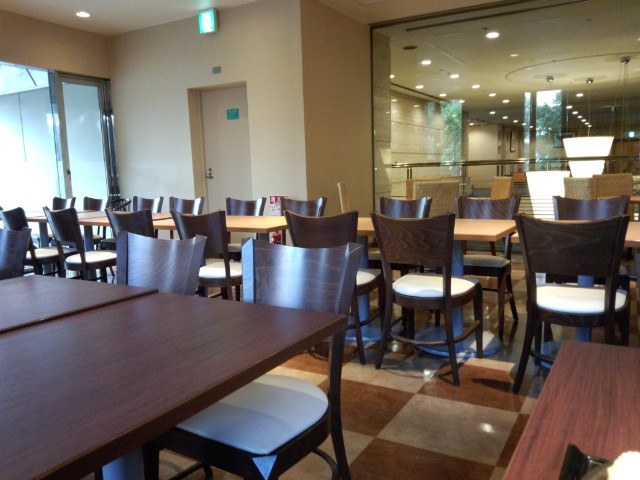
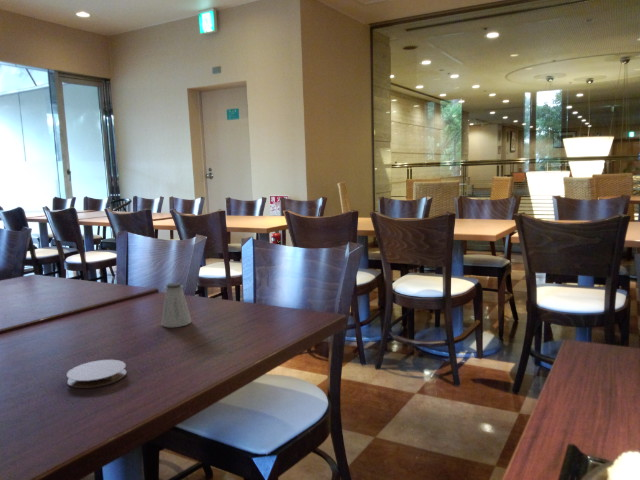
+ coaster (97, 373)
+ saltshaker (175, 303)
